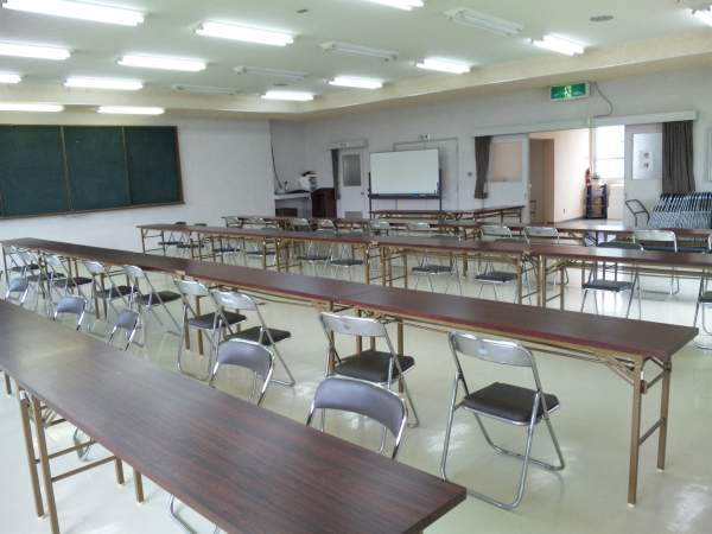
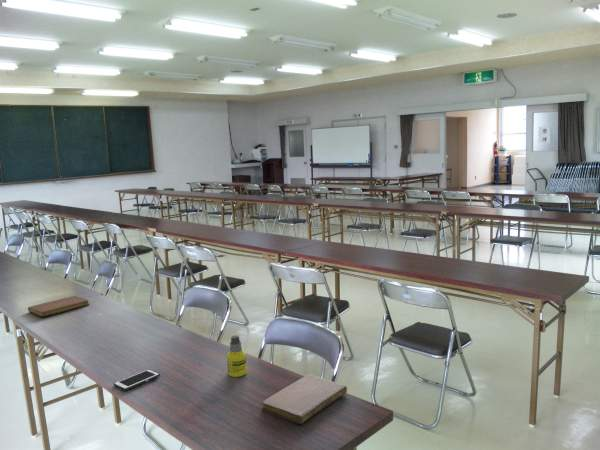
+ bottle (236, 354)
+ cell phone (137, 379)
+ notebook (59, 305)
+ notebook (305, 397)
